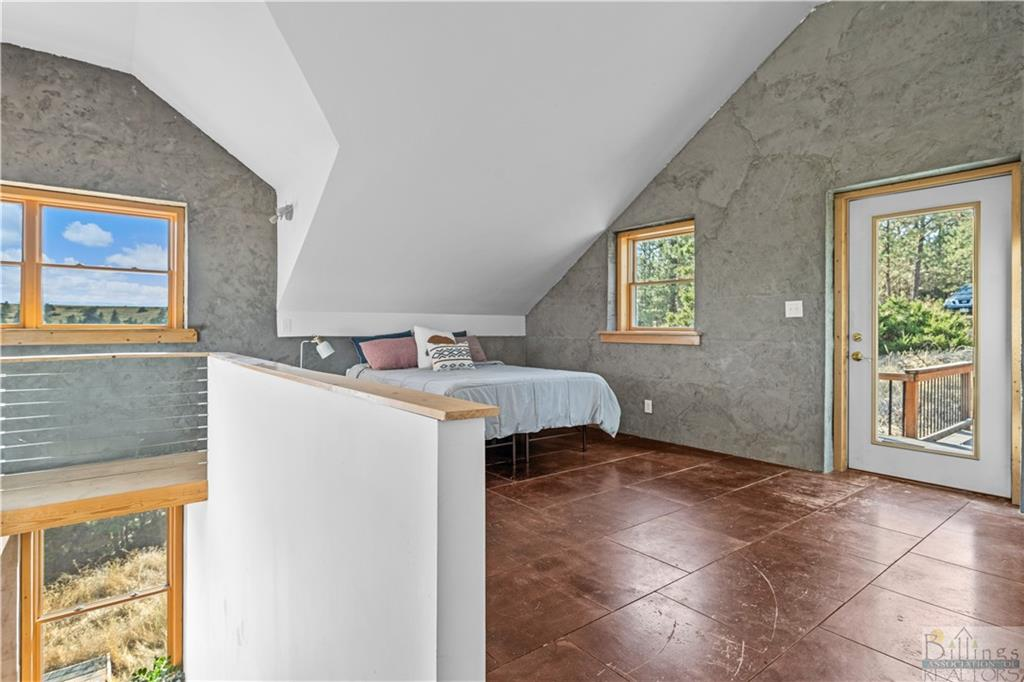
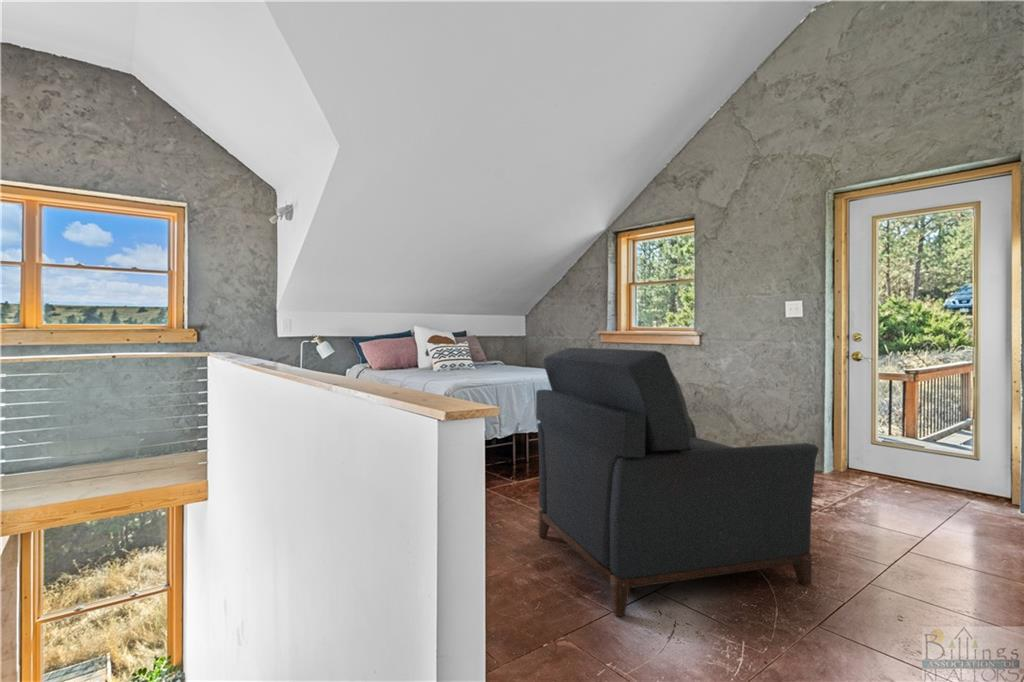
+ armchair (660, 452)
